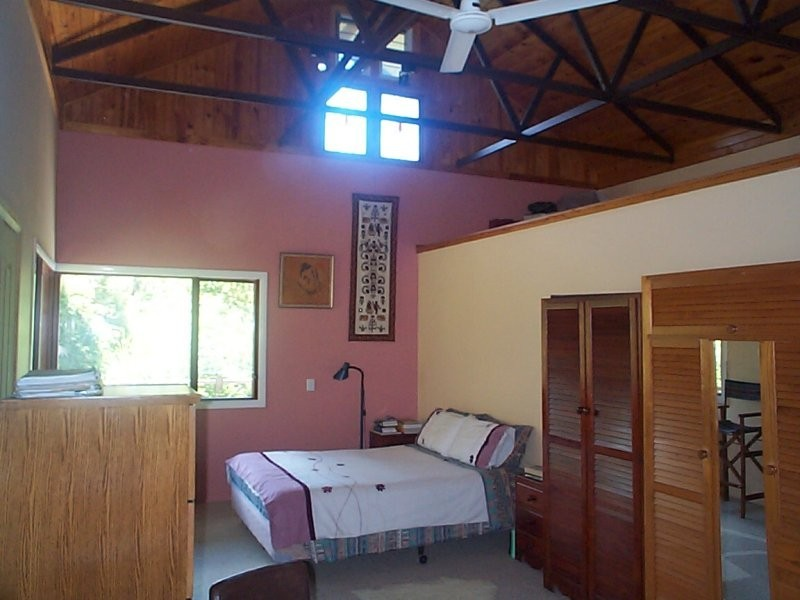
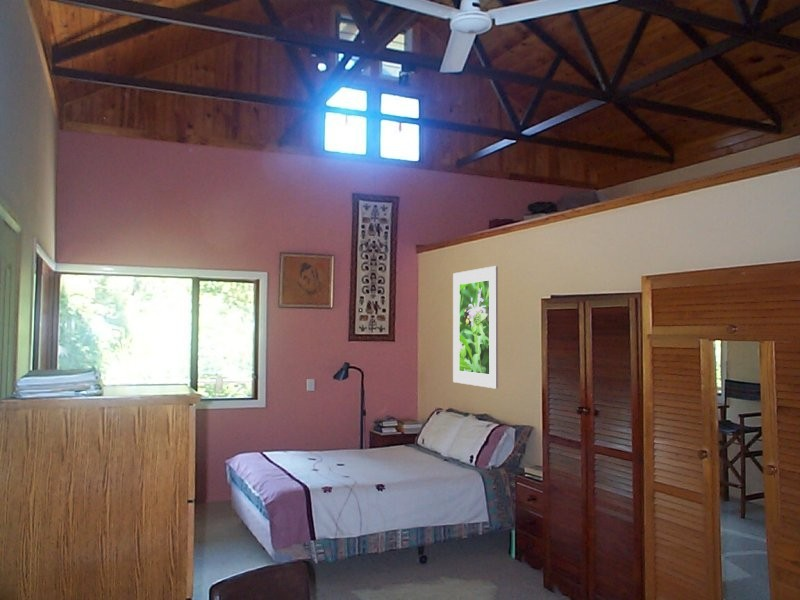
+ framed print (474, 327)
